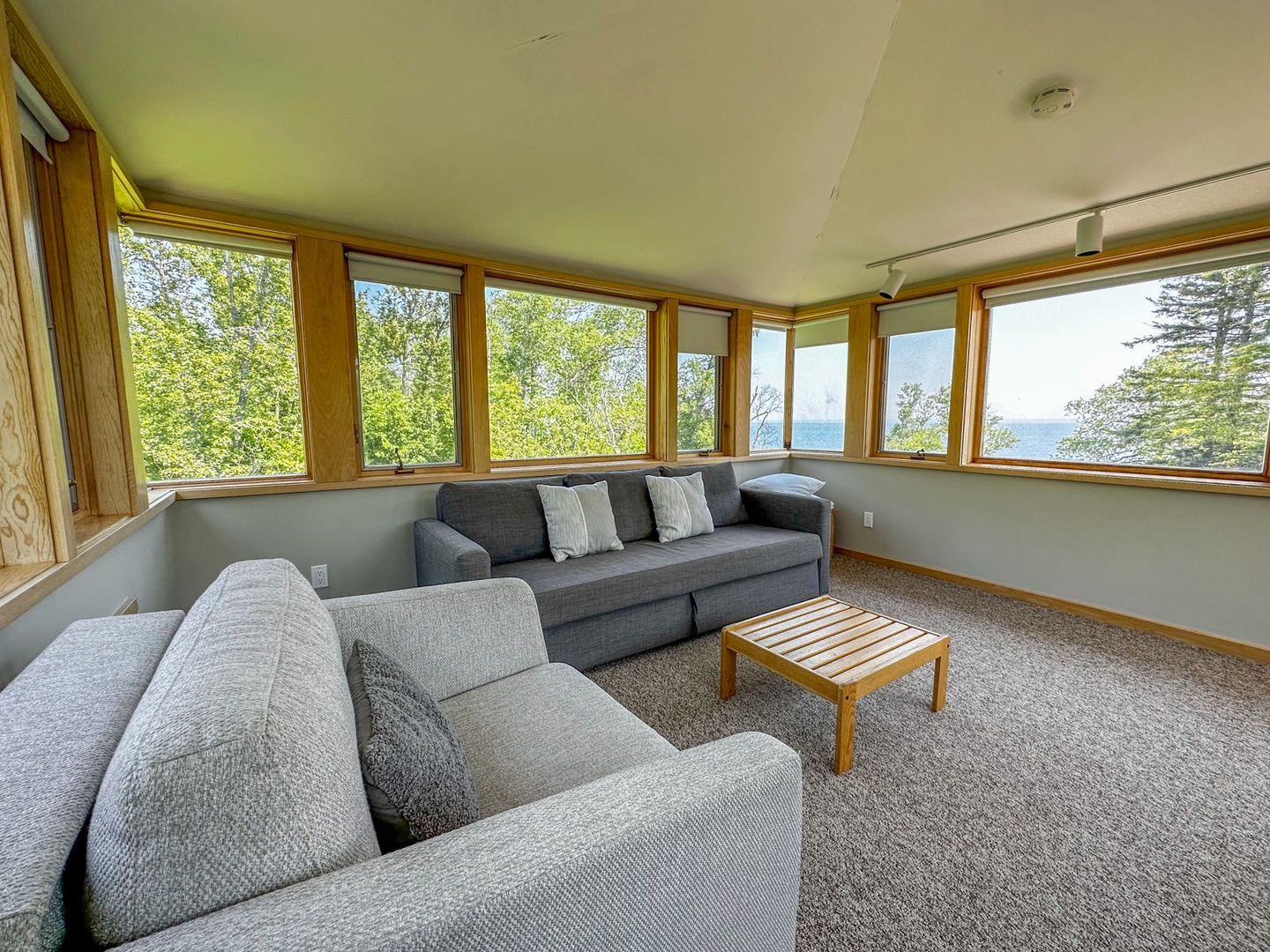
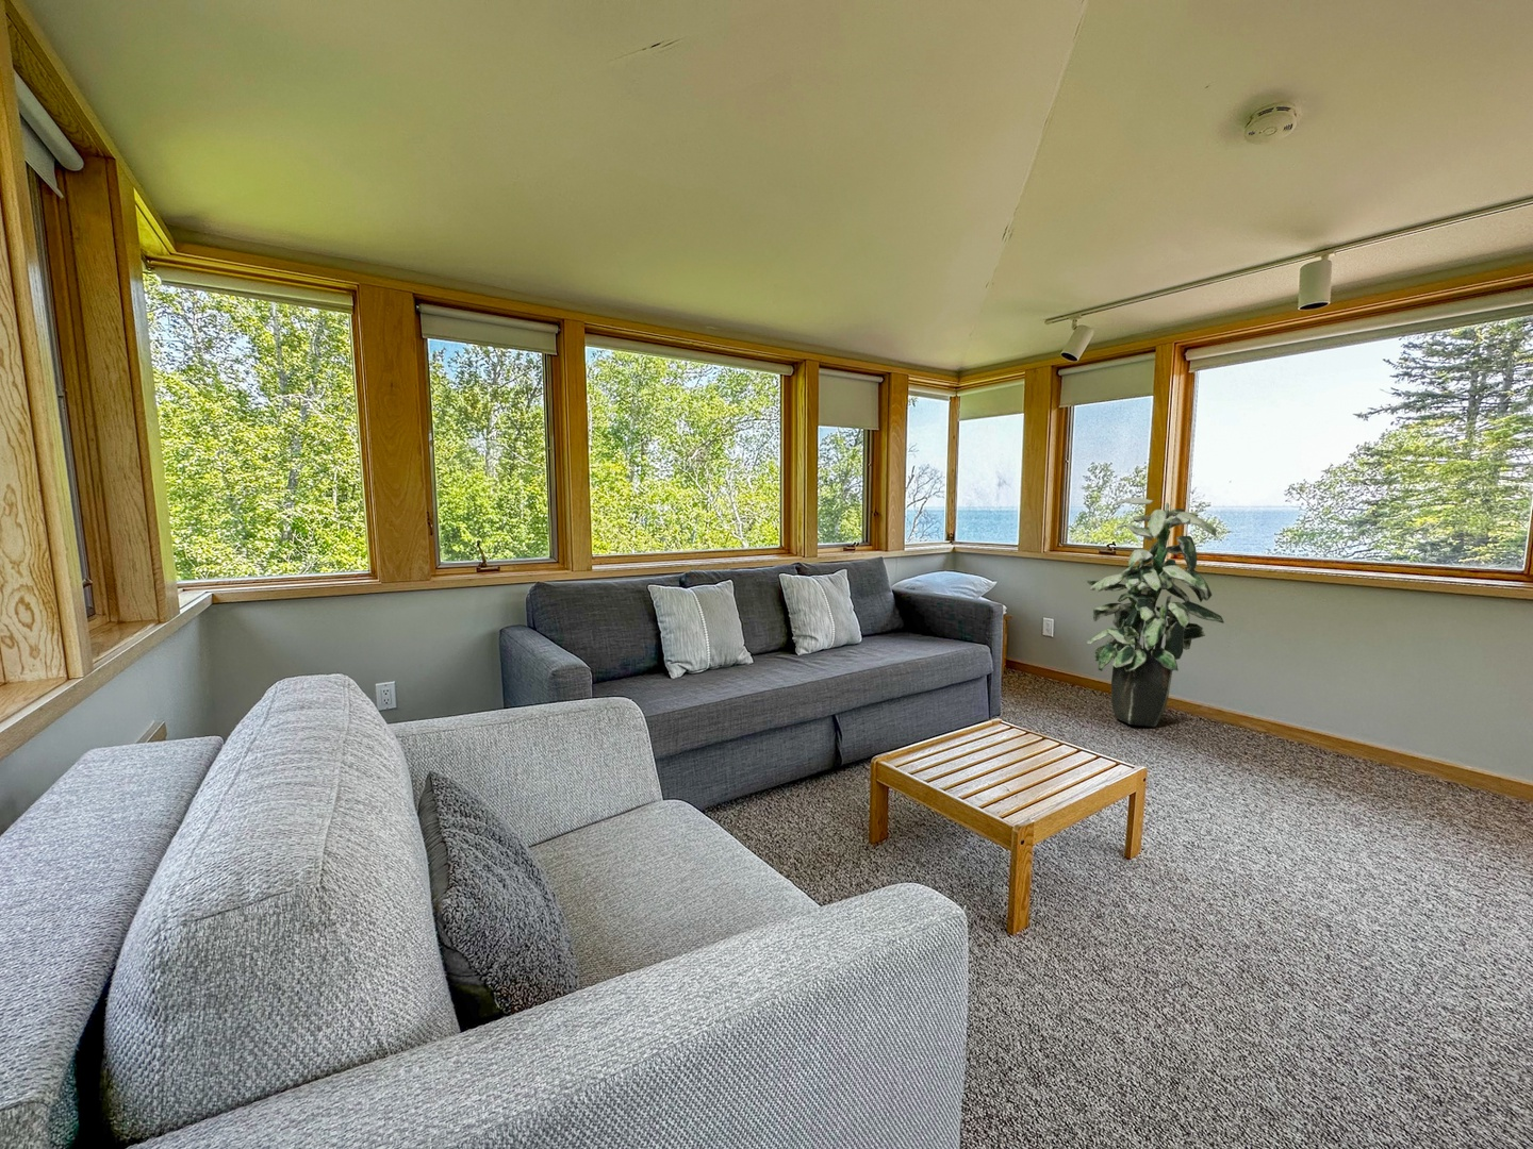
+ indoor plant (1144, 611)
